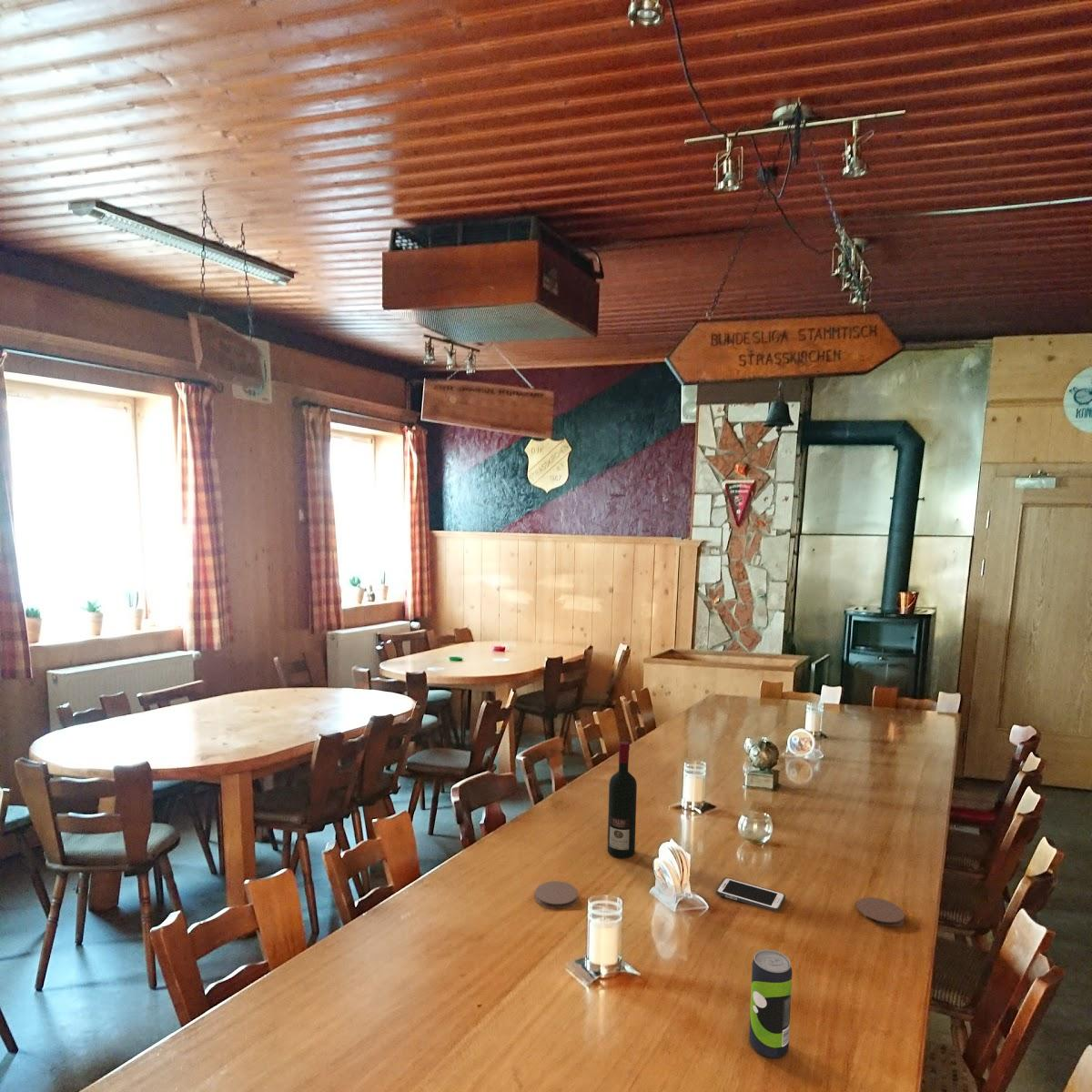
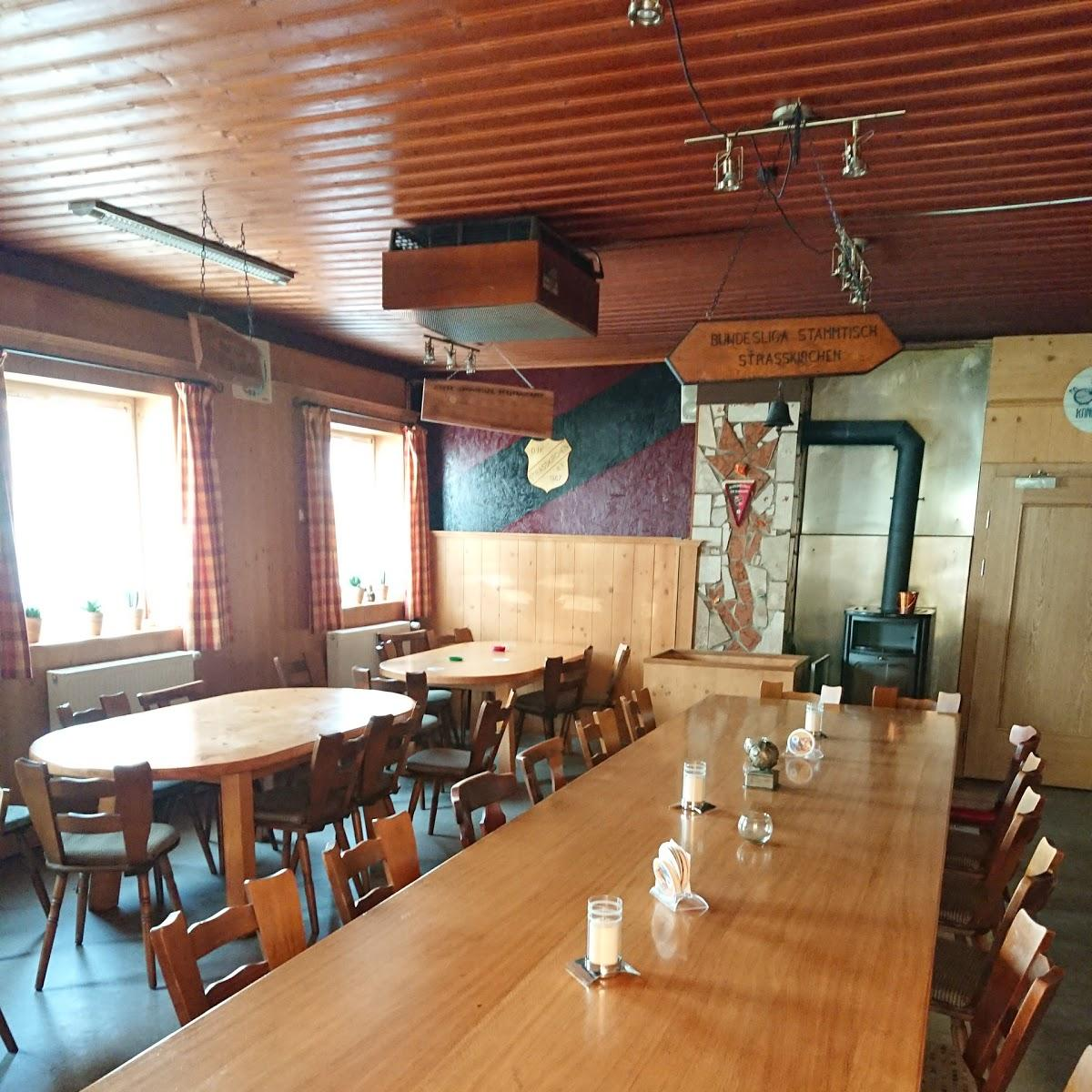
- cell phone (750, 894)
- coaster (556, 895)
- alcohol (622, 797)
- coaster (879, 912)
- beverage can (770, 1004)
